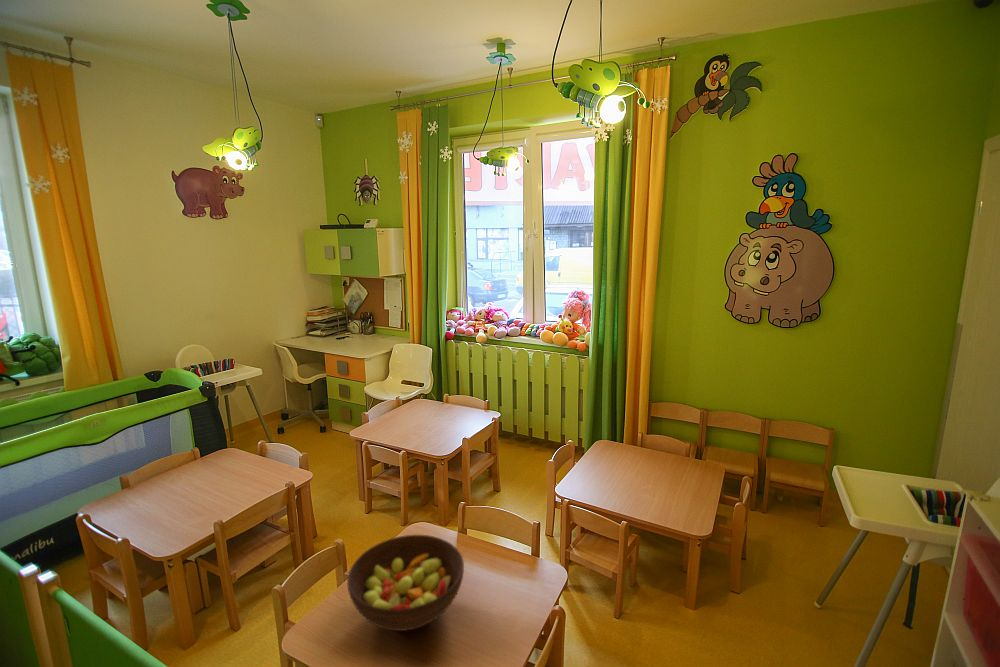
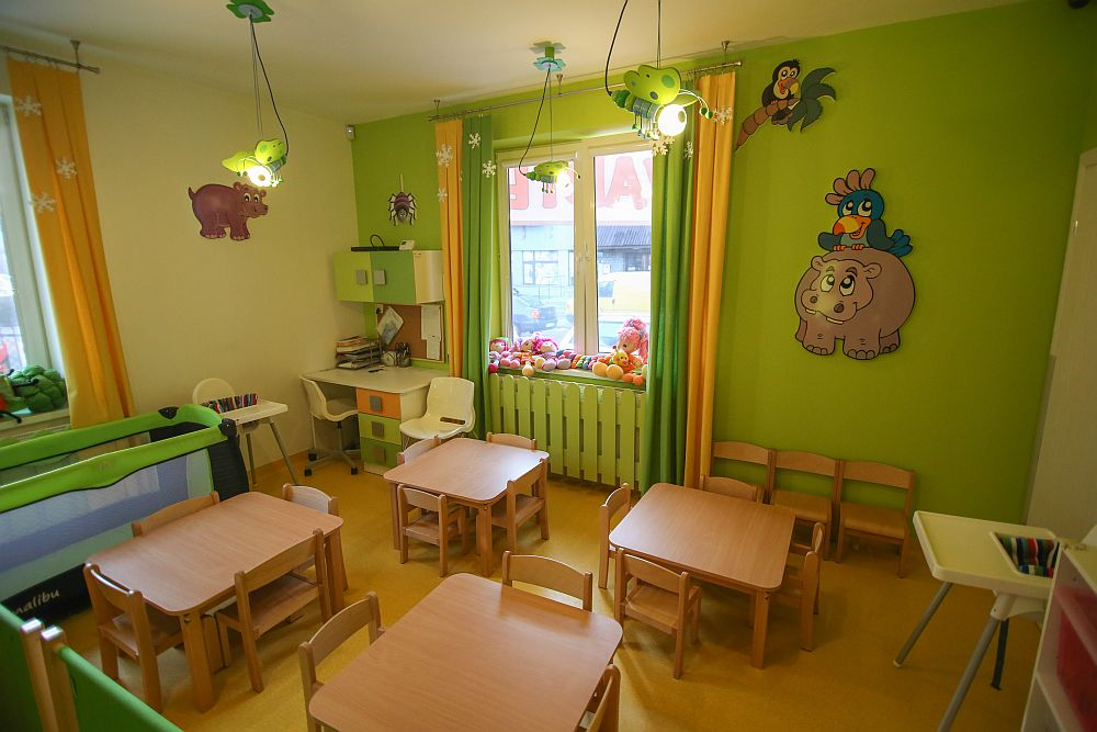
- fruit bowl (408, 591)
